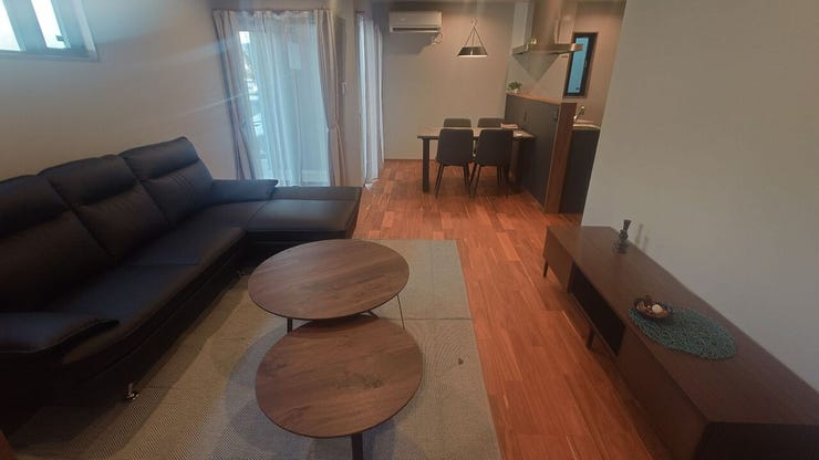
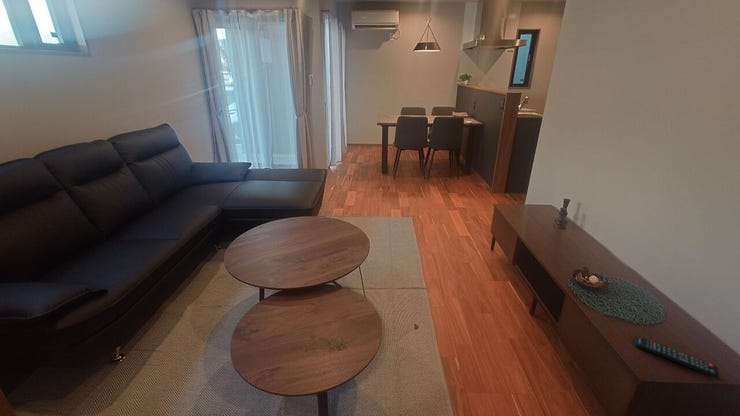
+ remote control (674, 356)
